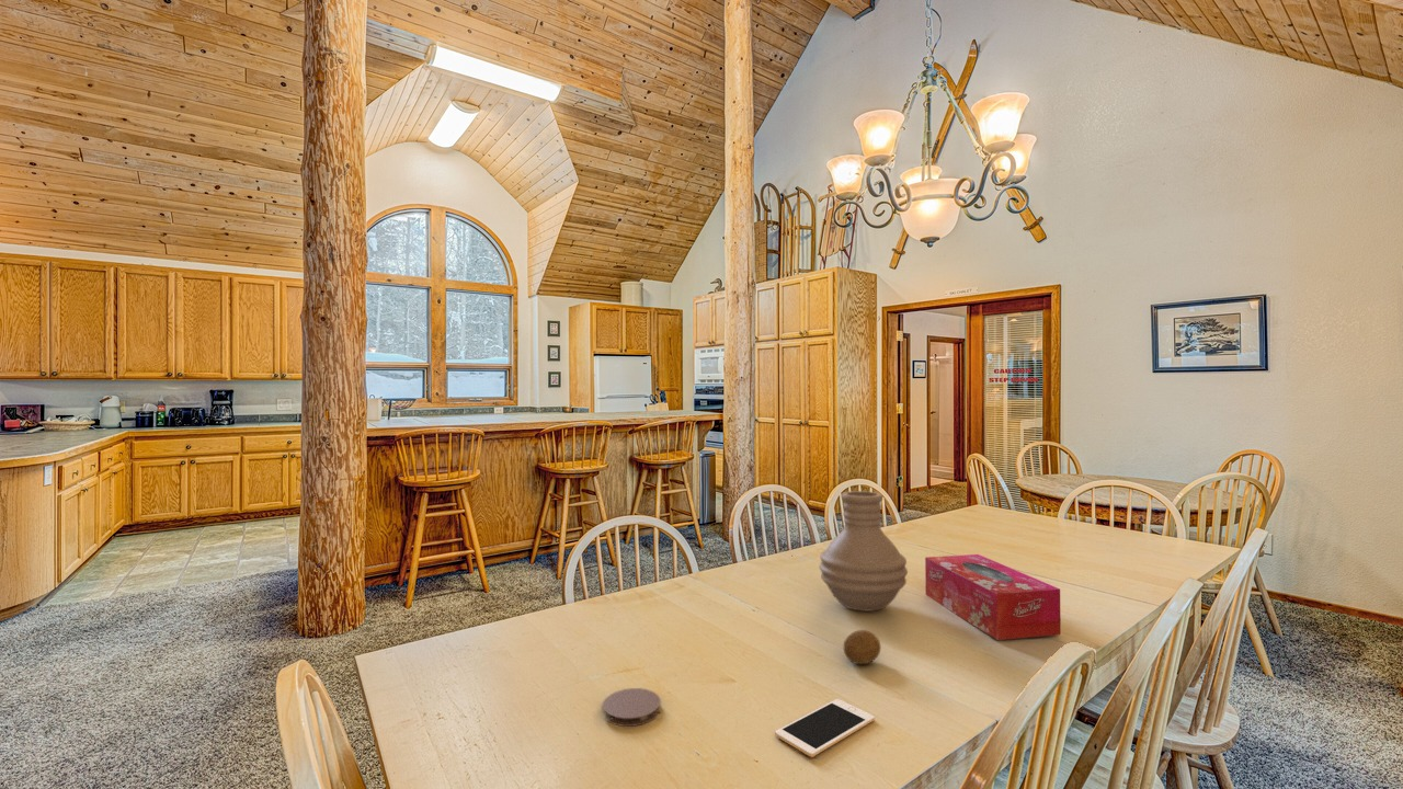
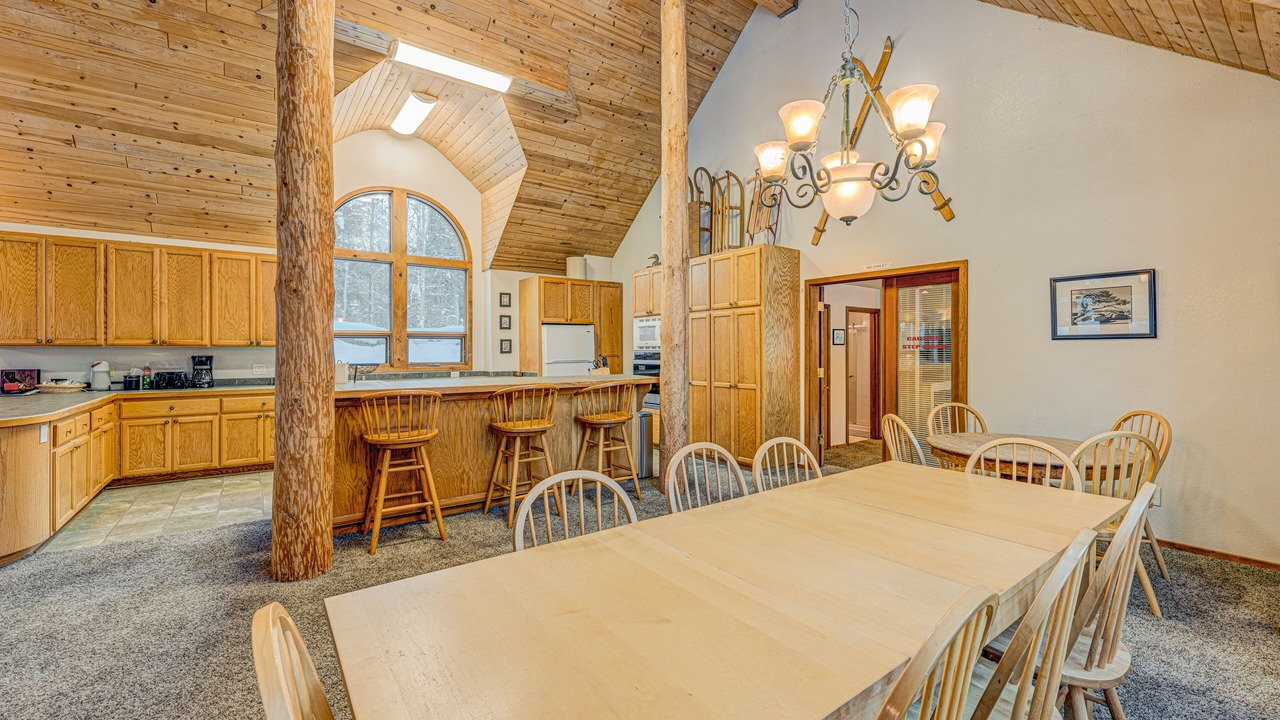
- cell phone (825, 725)
- vase (862, 550)
- fruit (862, 647)
- coaster (631, 706)
- tissue box (986, 592)
